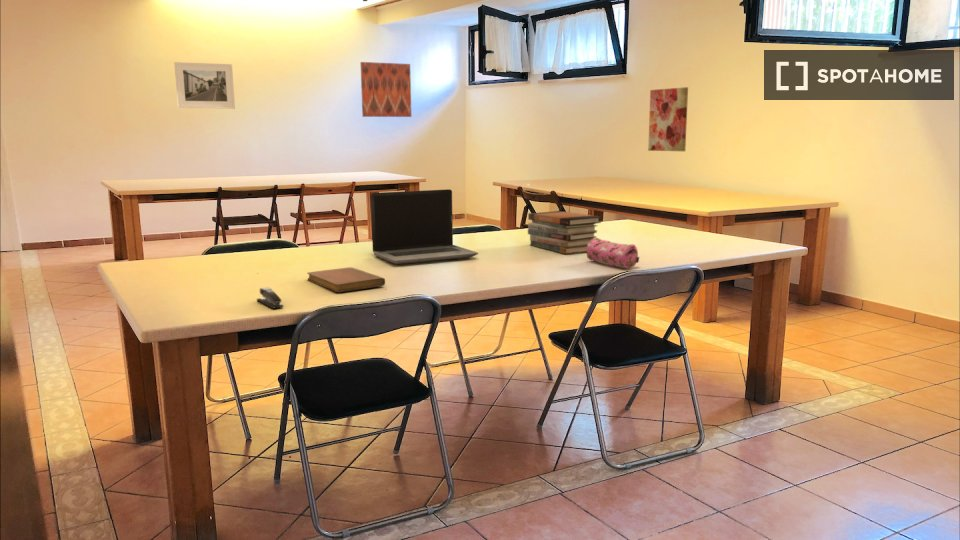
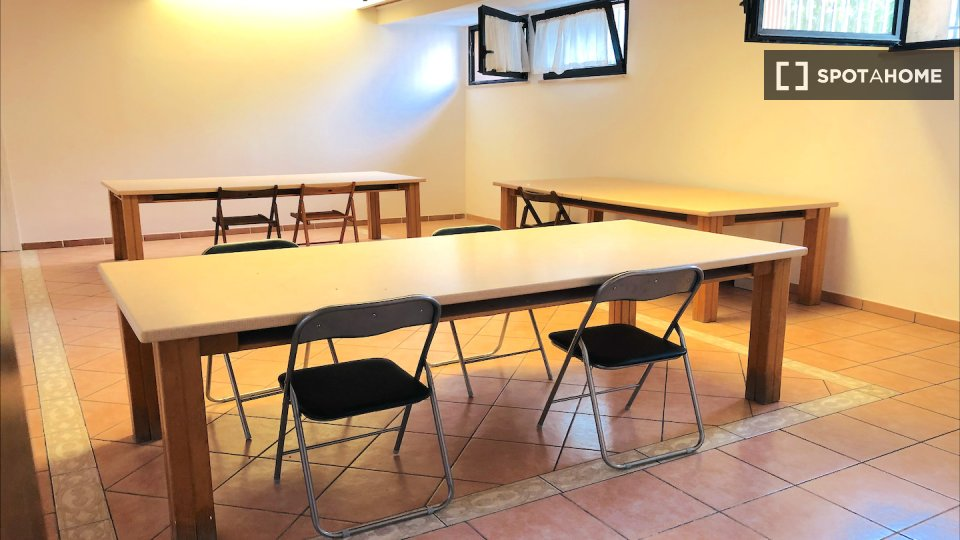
- stapler (270, 296)
- notebook (345, 278)
- wall art (386, 90)
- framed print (205, 86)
- wall art (667, 120)
- book stack (562, 231)
- pencil case (611, 252)
- laptop computer (424, 225)
